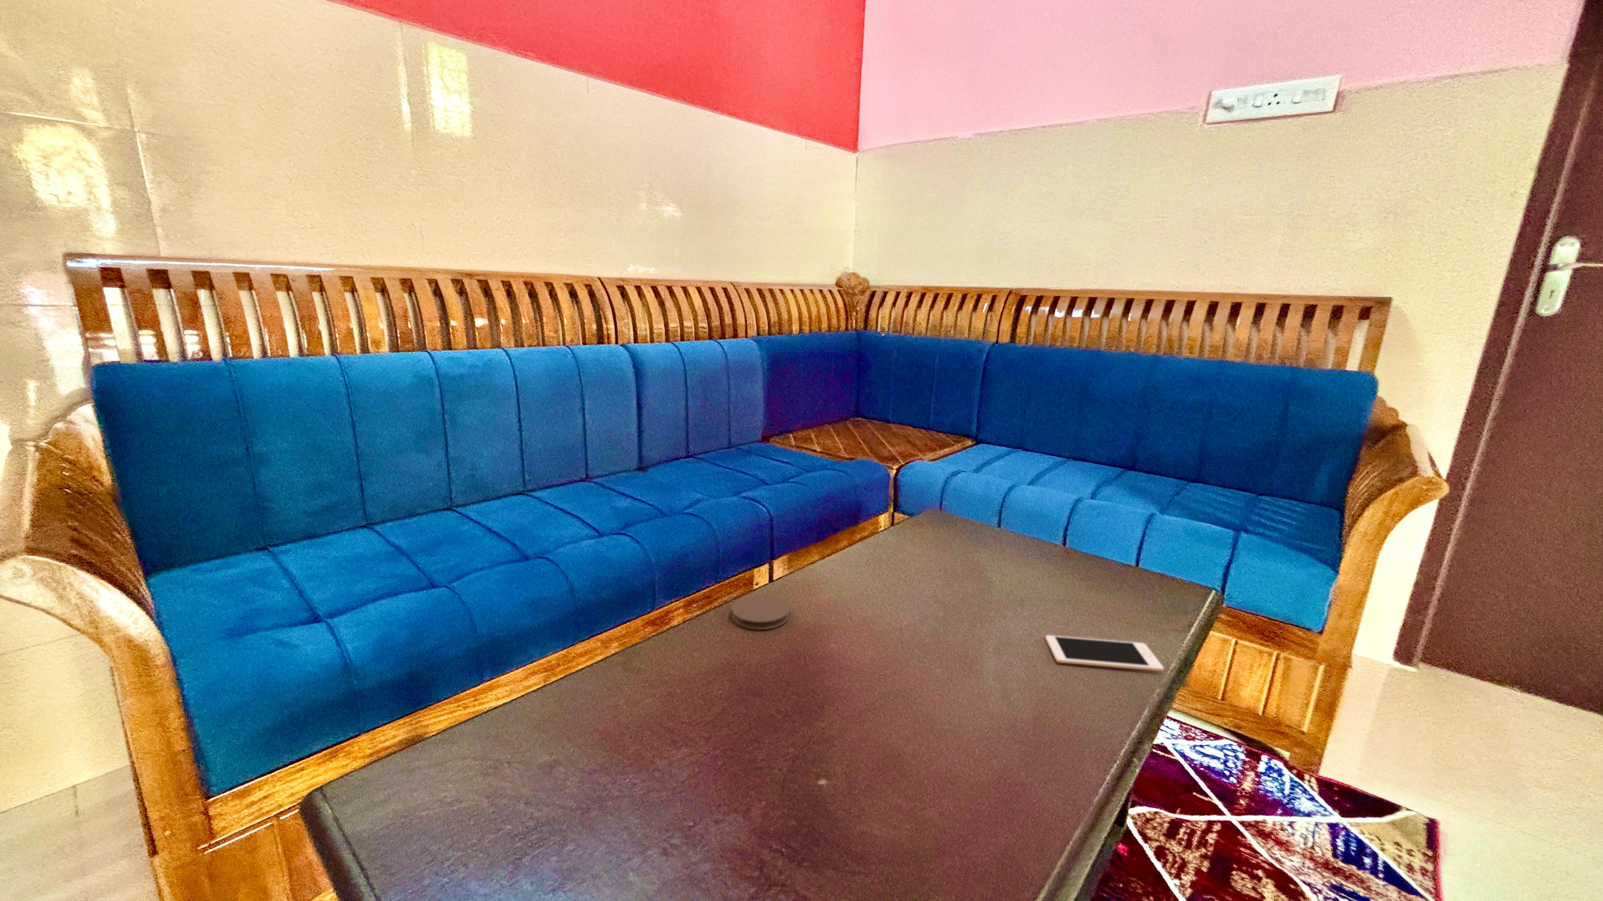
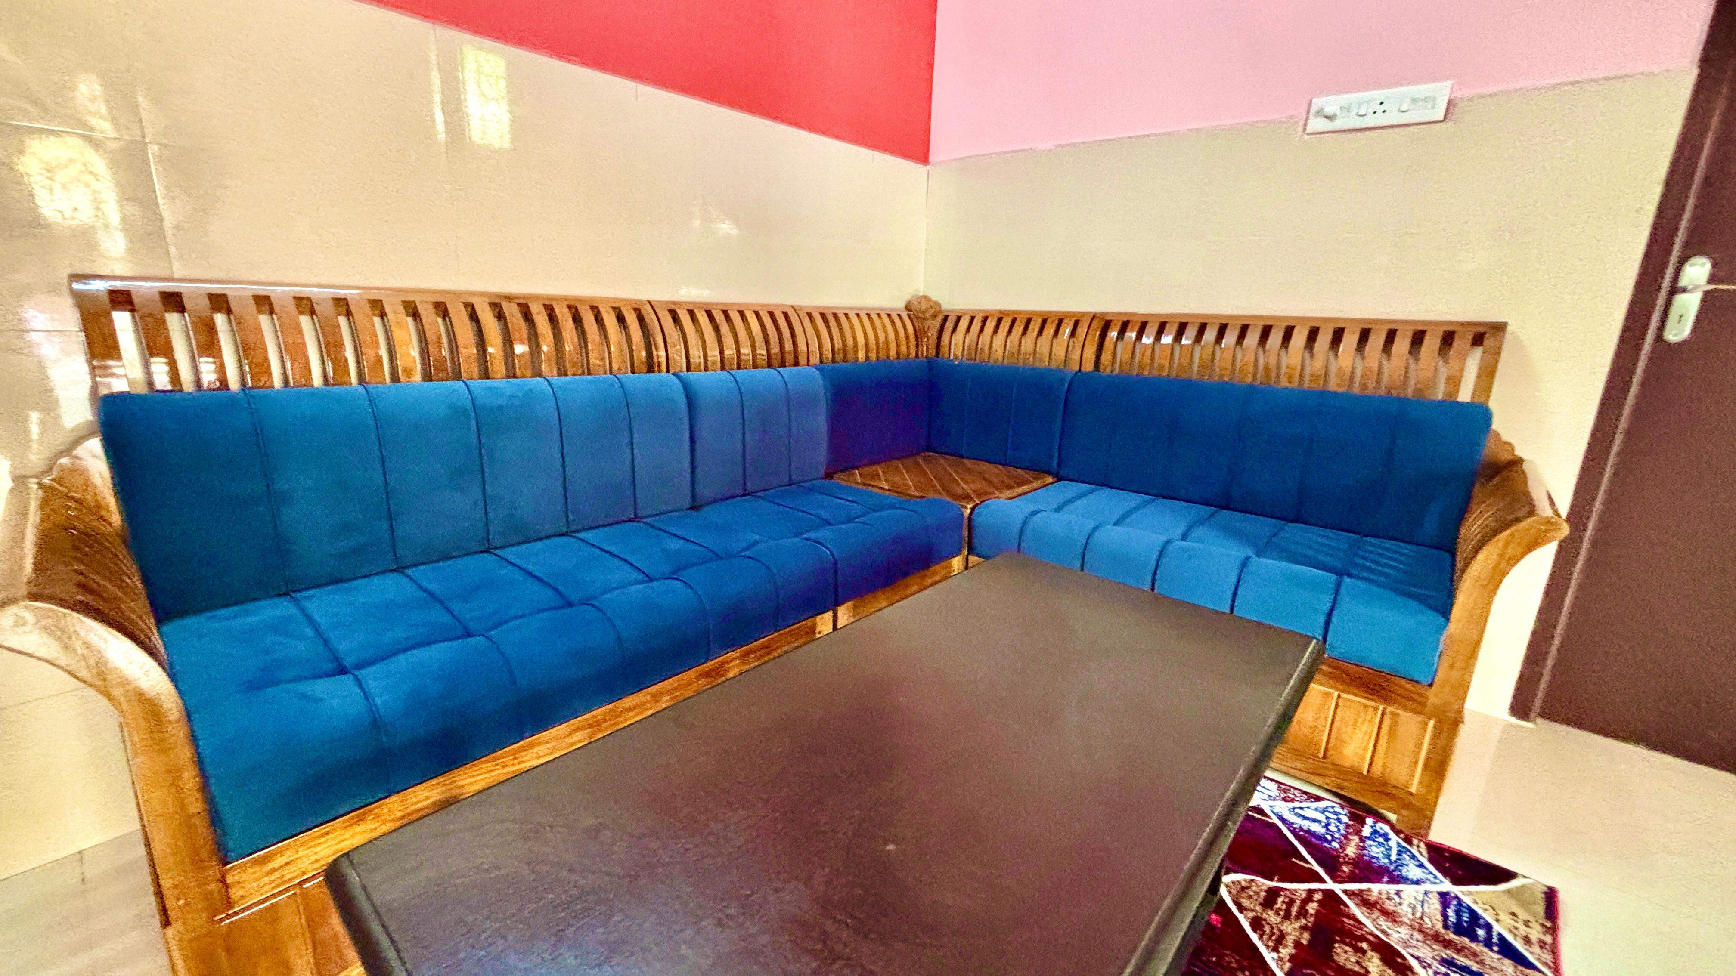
- cell phone (1102, 652)
- coaster (761, 612)
